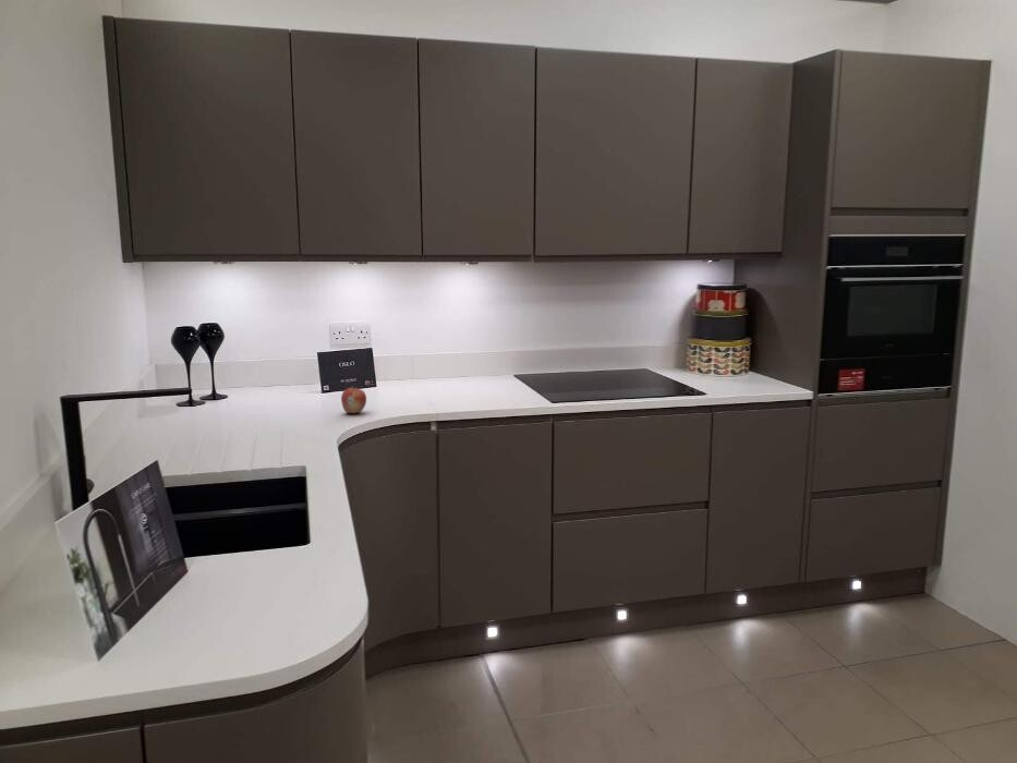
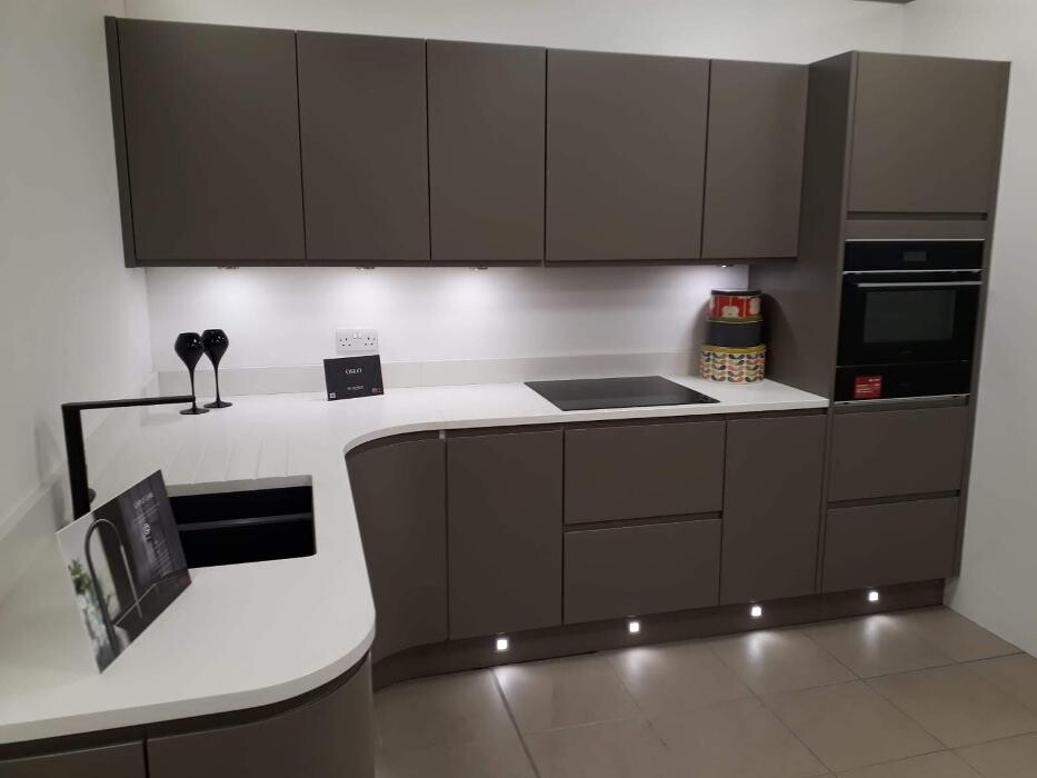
- fruit (354, 399)
